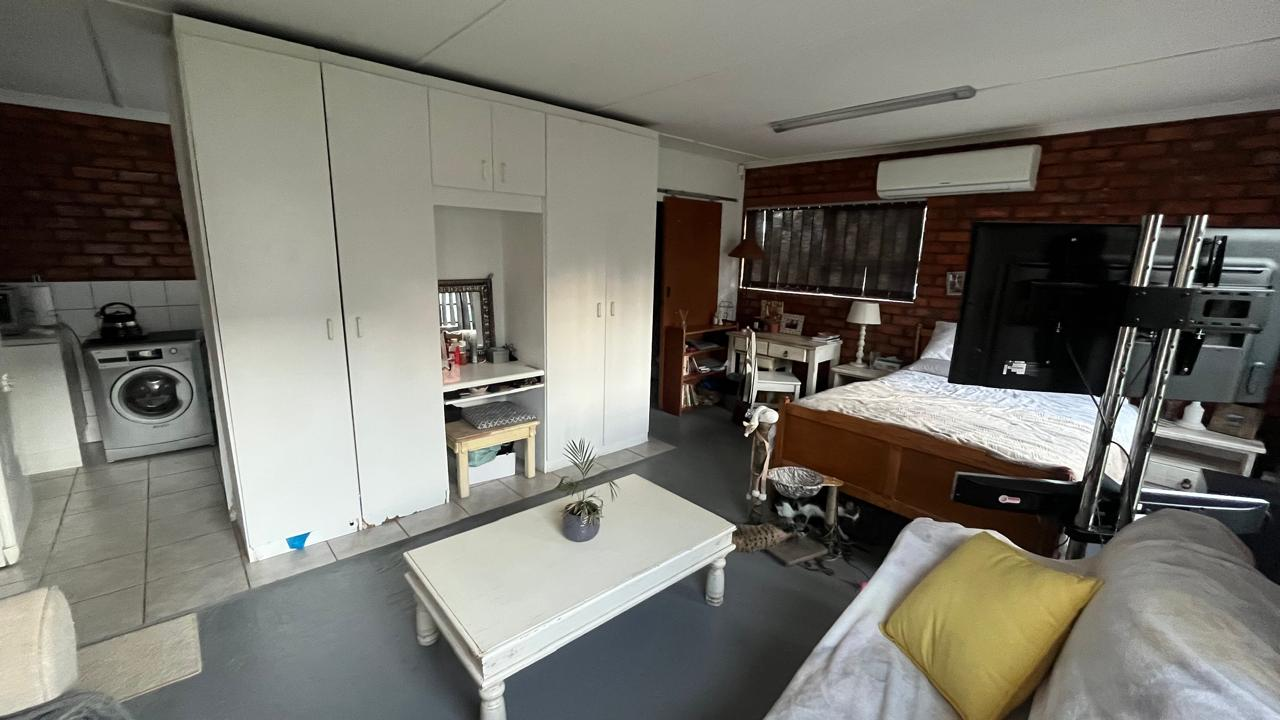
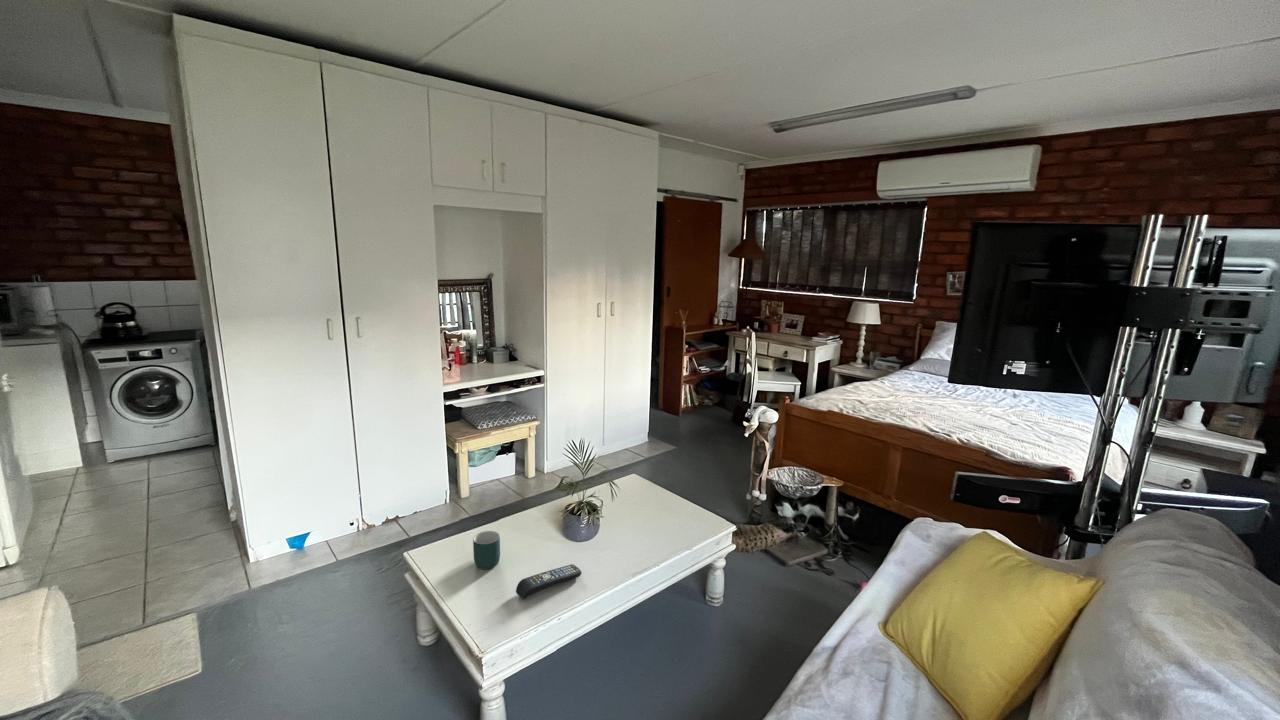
+ remote control (549, 579)
+ mug (485, 548)
